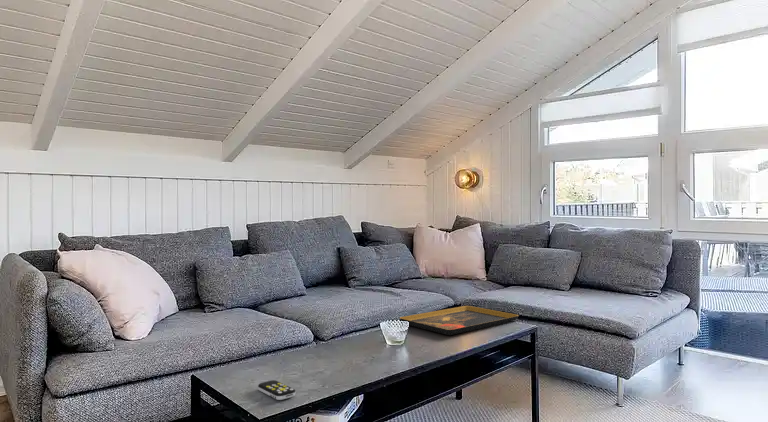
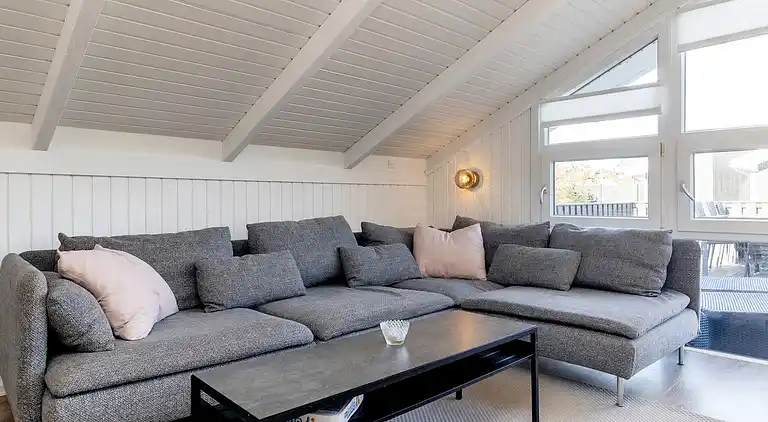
- decorative tray (459, 319)
- remote control (276, 389)
